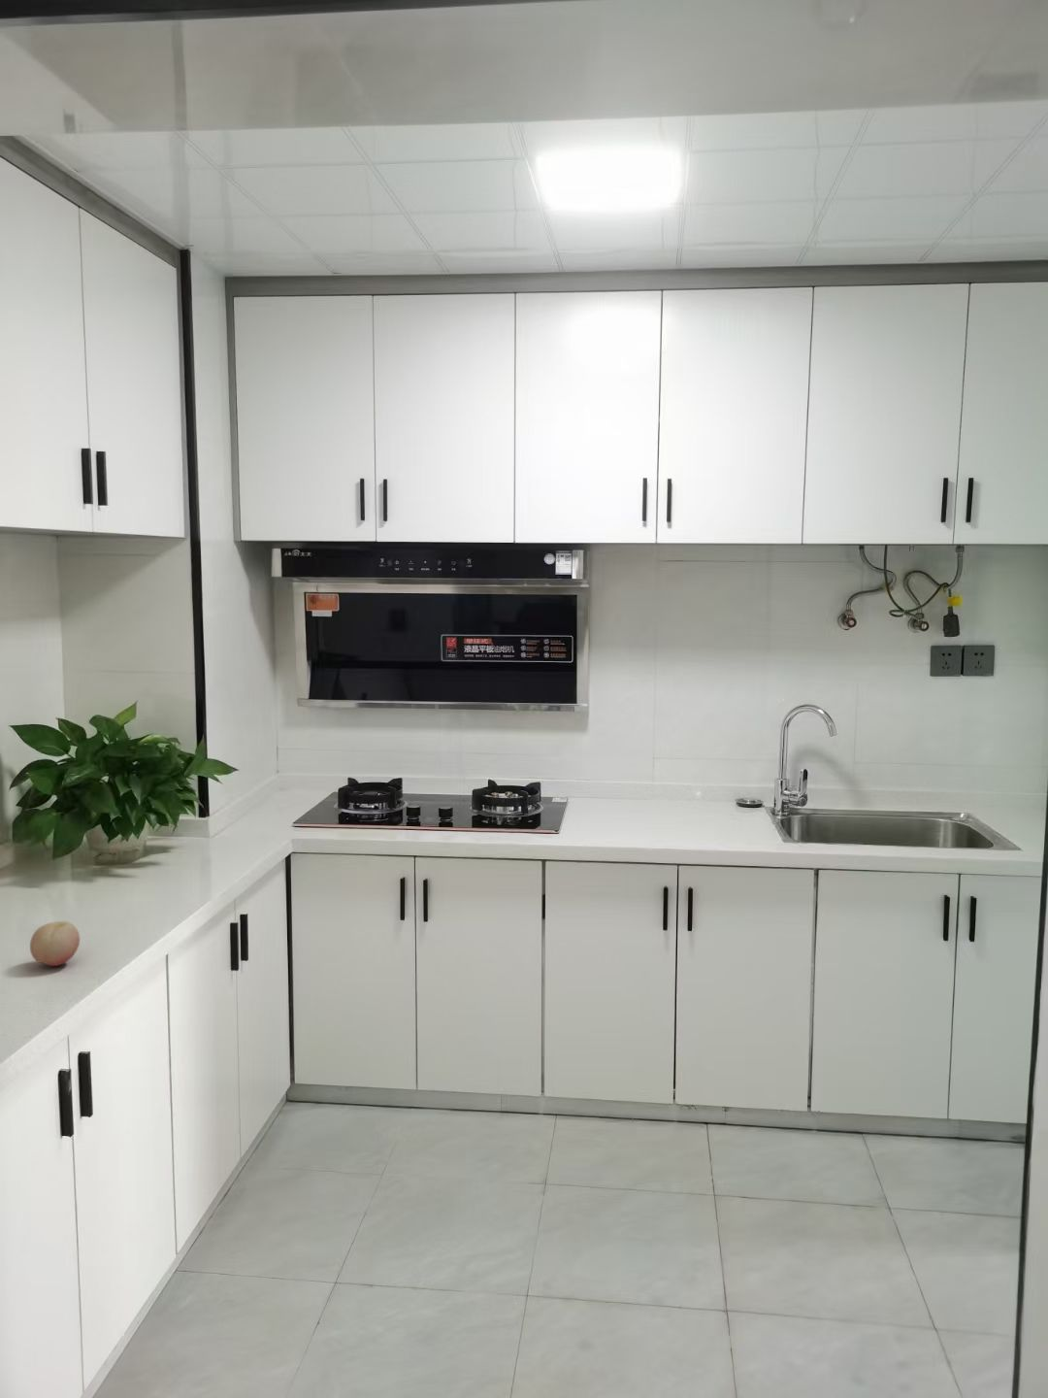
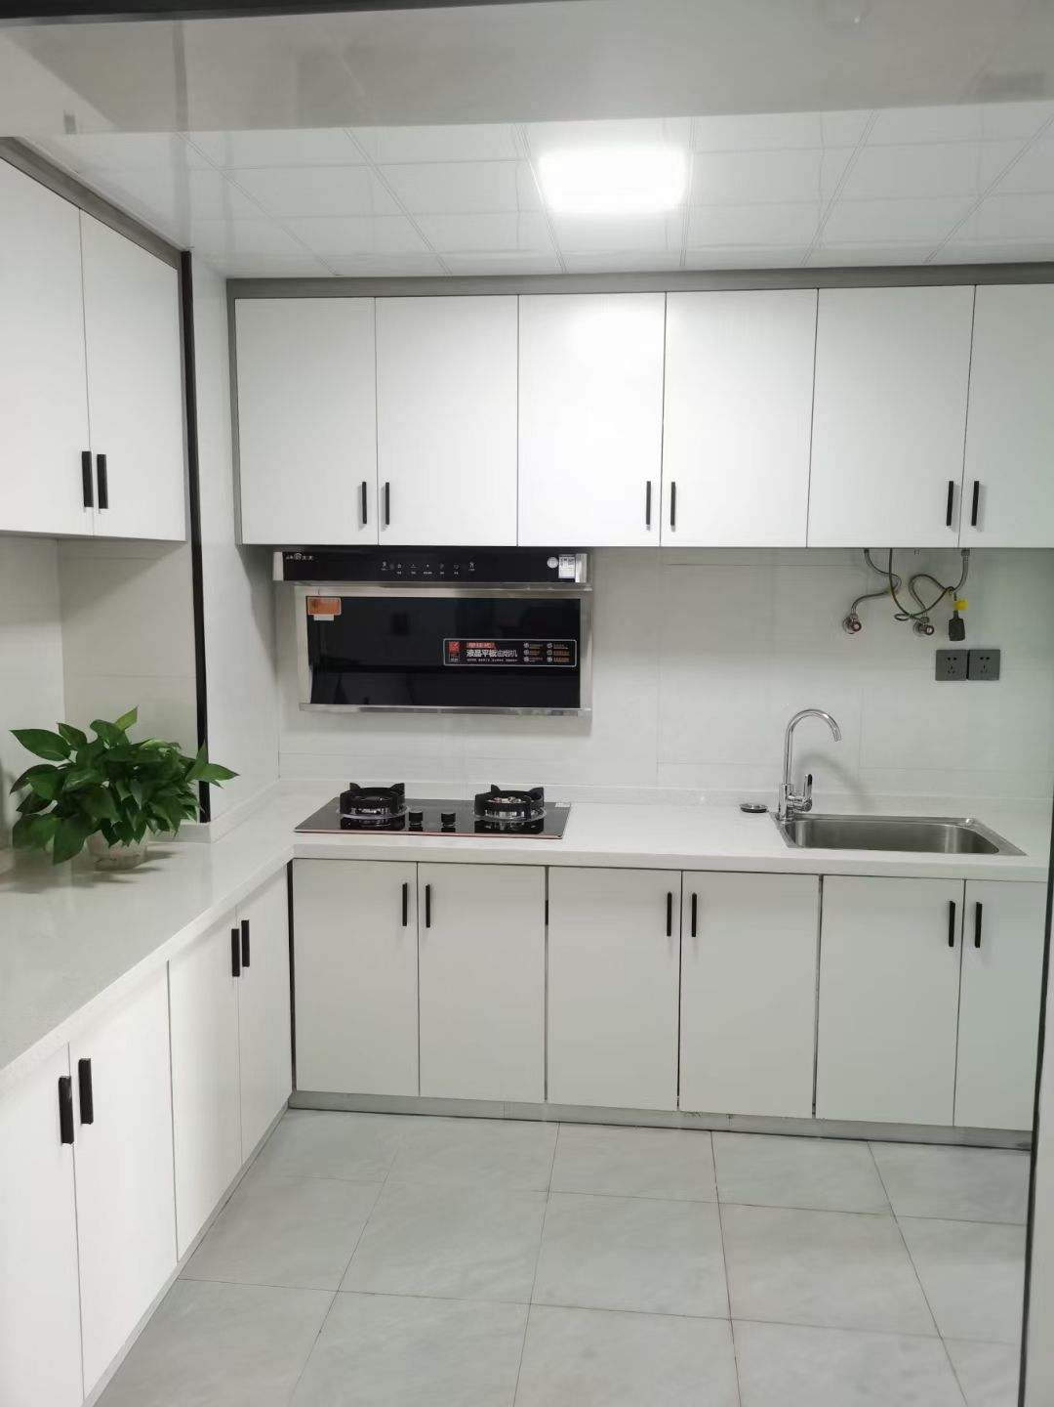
- fruit (54, 943)
